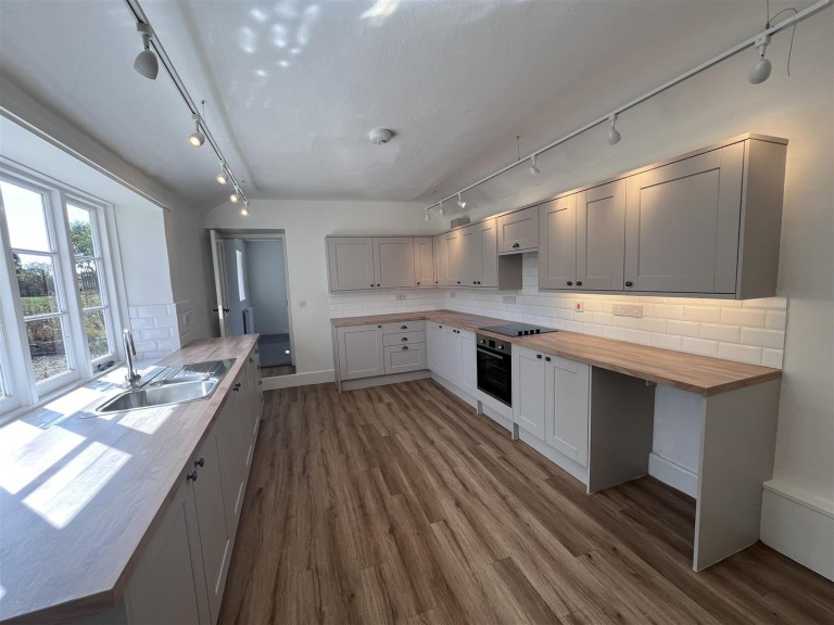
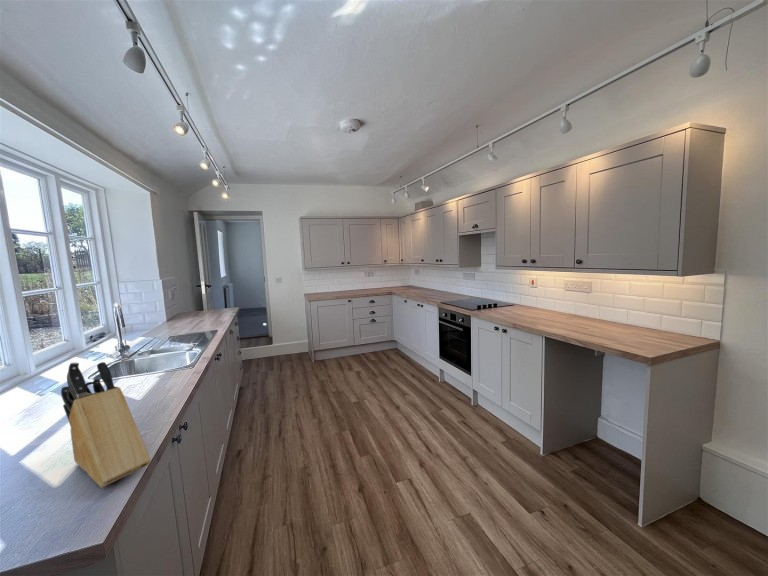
+ knife block (101, 413)
